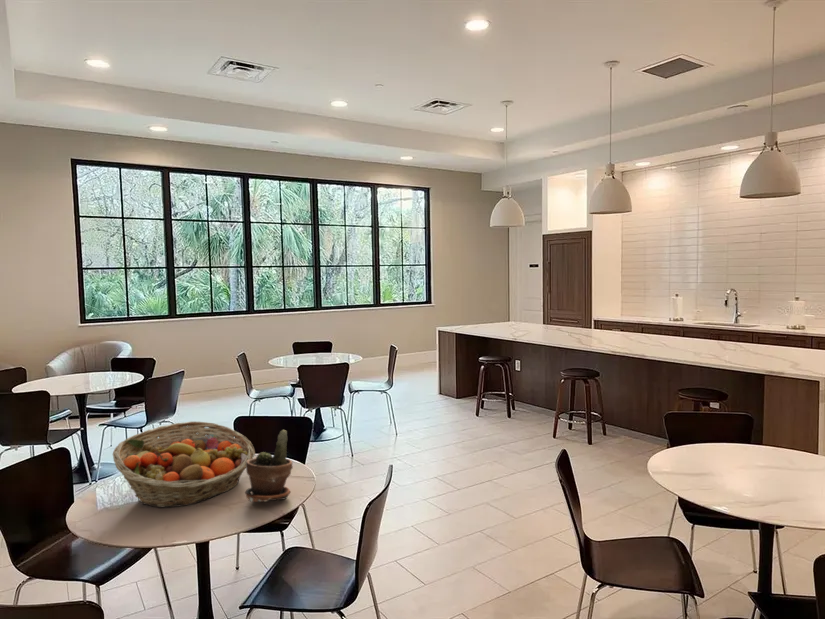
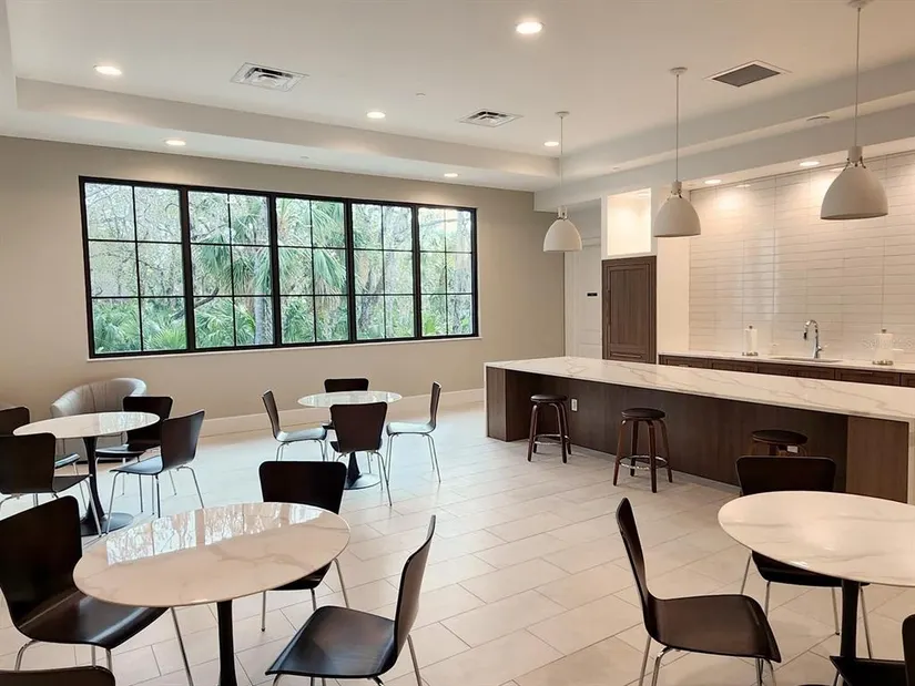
- potted plant (268, 464)
- fruit basket (187, 461)
